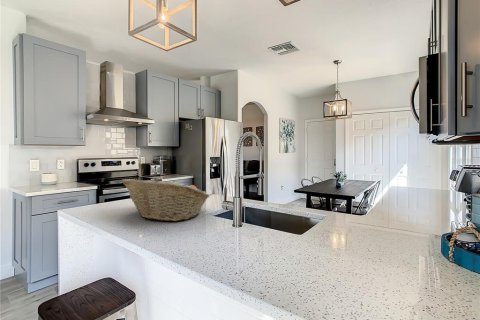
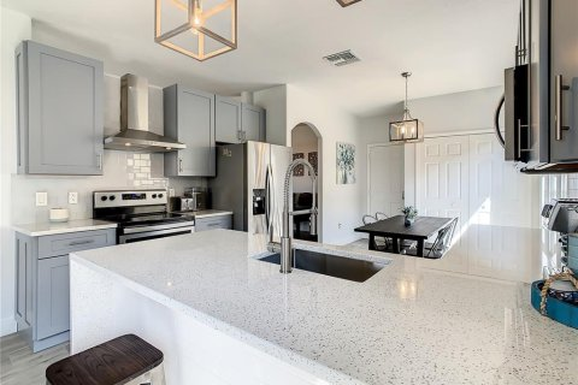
- fruit basket (166, 196)
